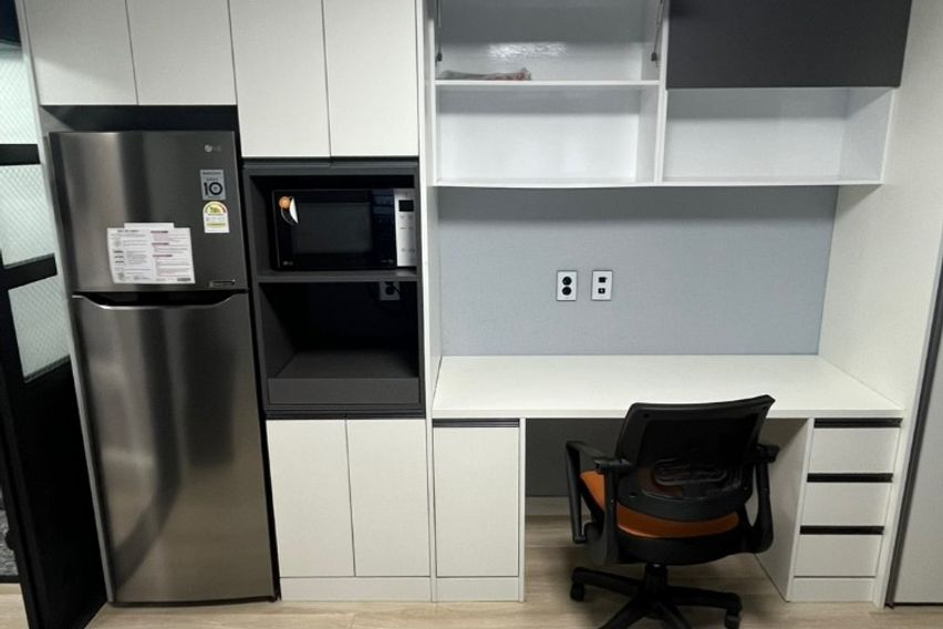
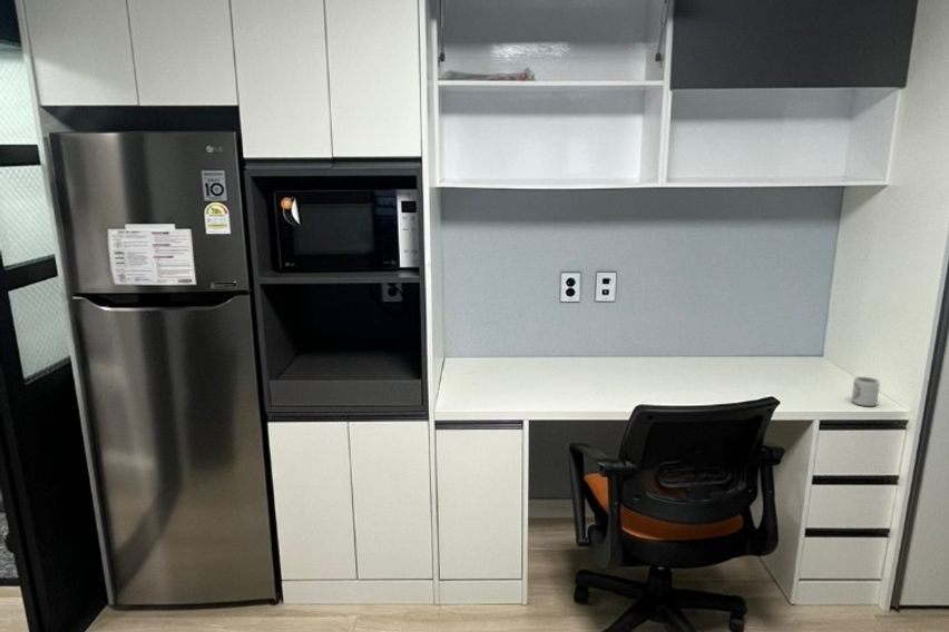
+ cup (863, 389)
